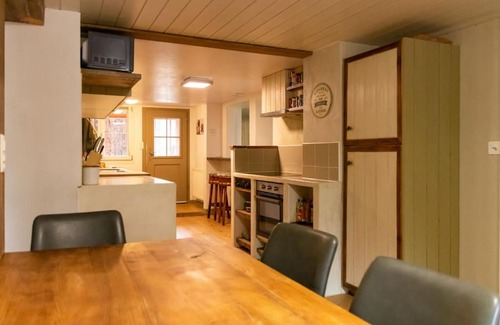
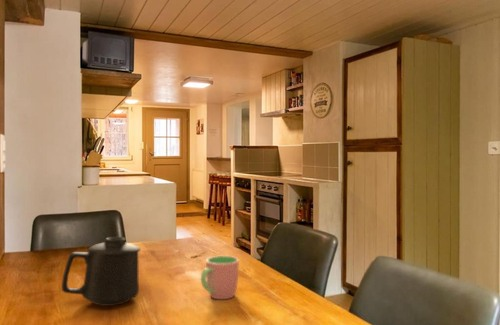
+ mug (105, 270)
+ cup (218, 278)
